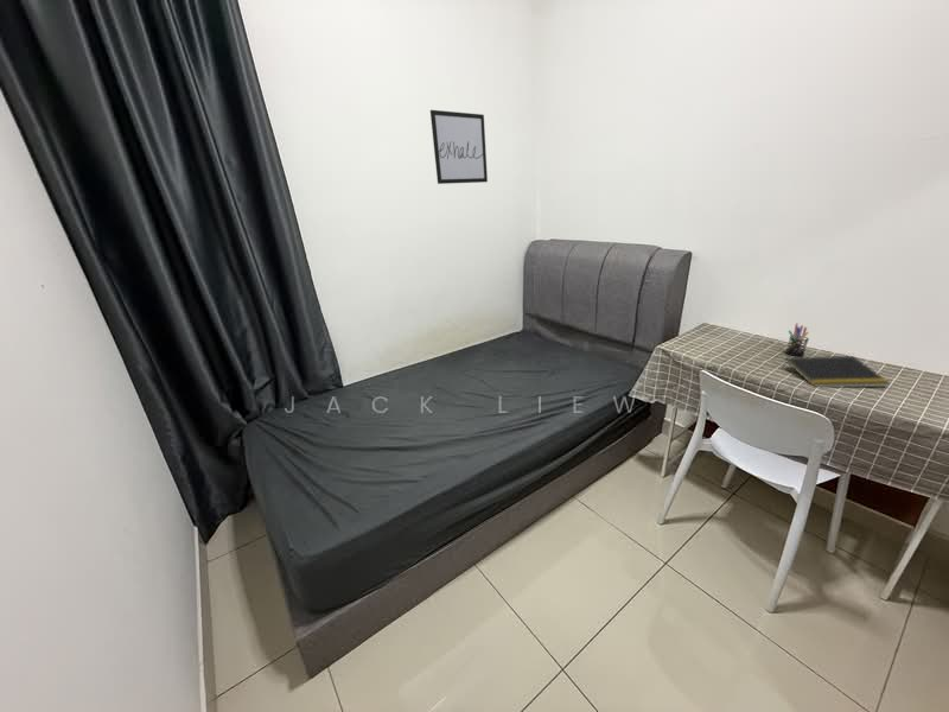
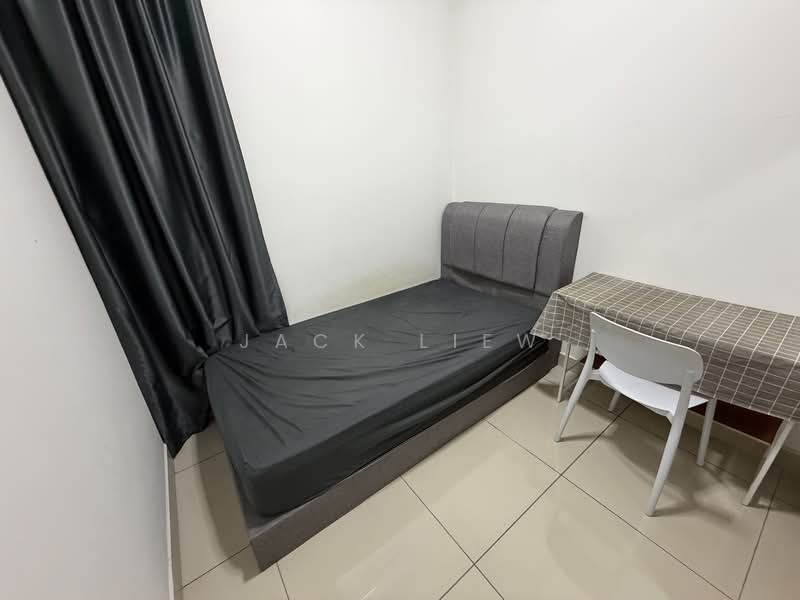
- pen holder (796, 339)
- wall art (460, 148)
- notepad (834, 370)
